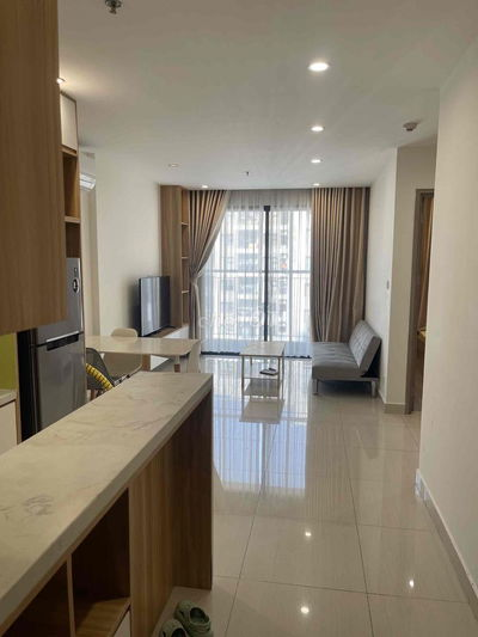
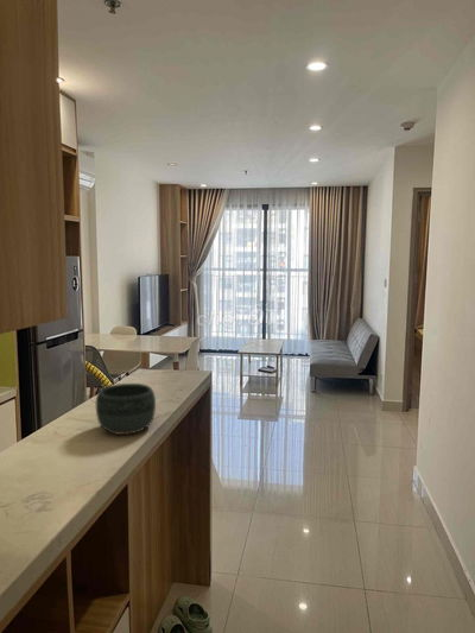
+ bowl (126, 409)
